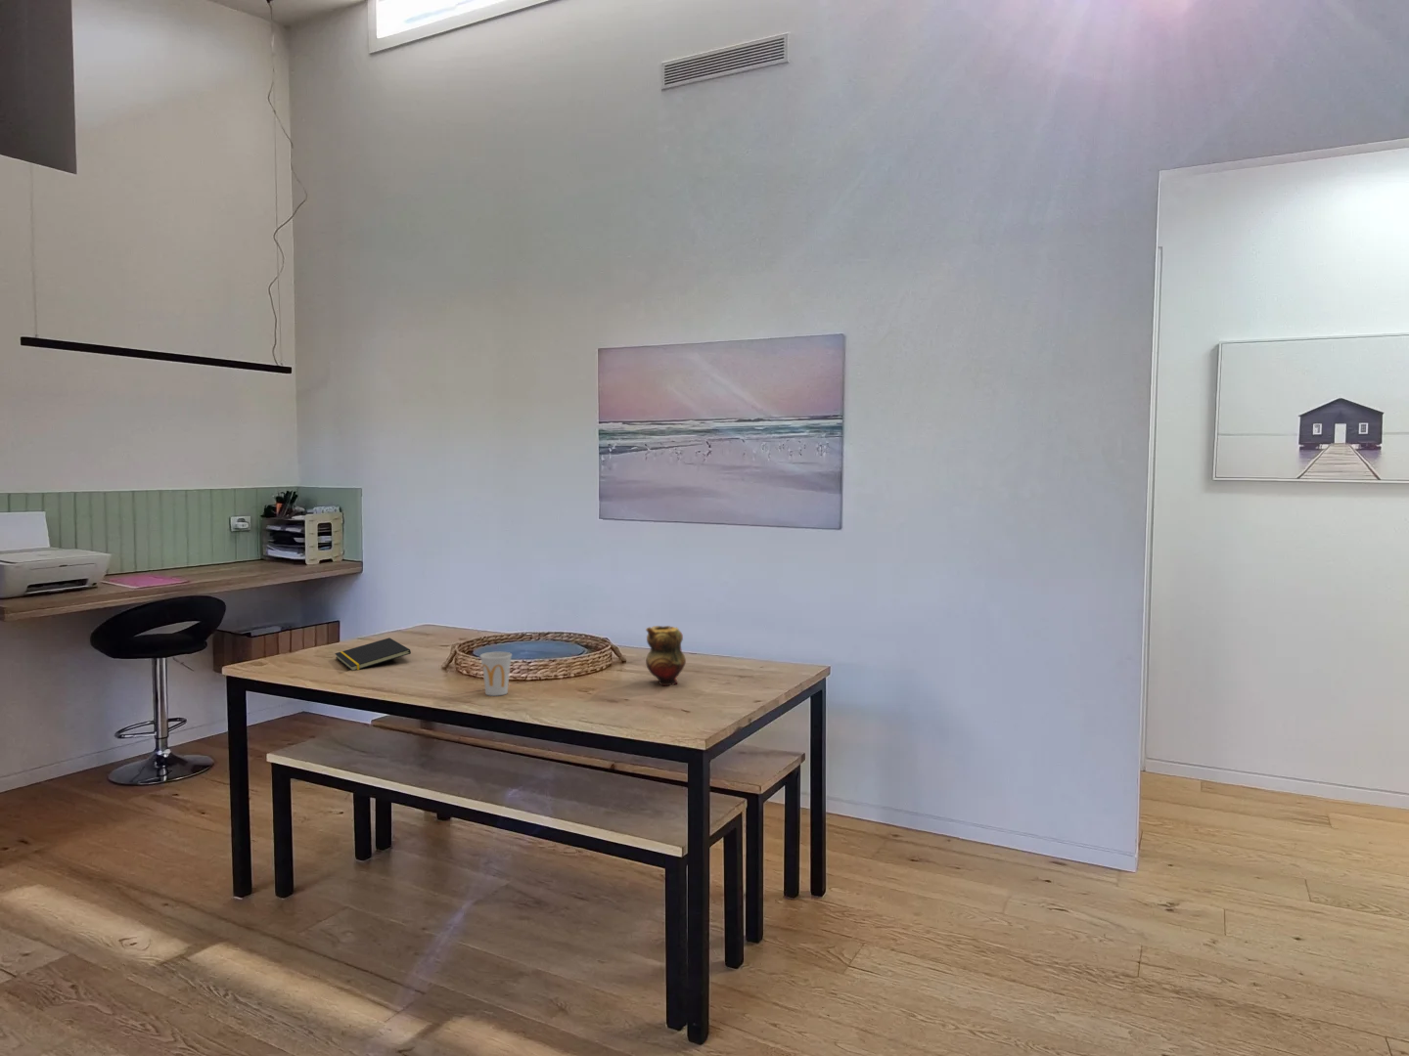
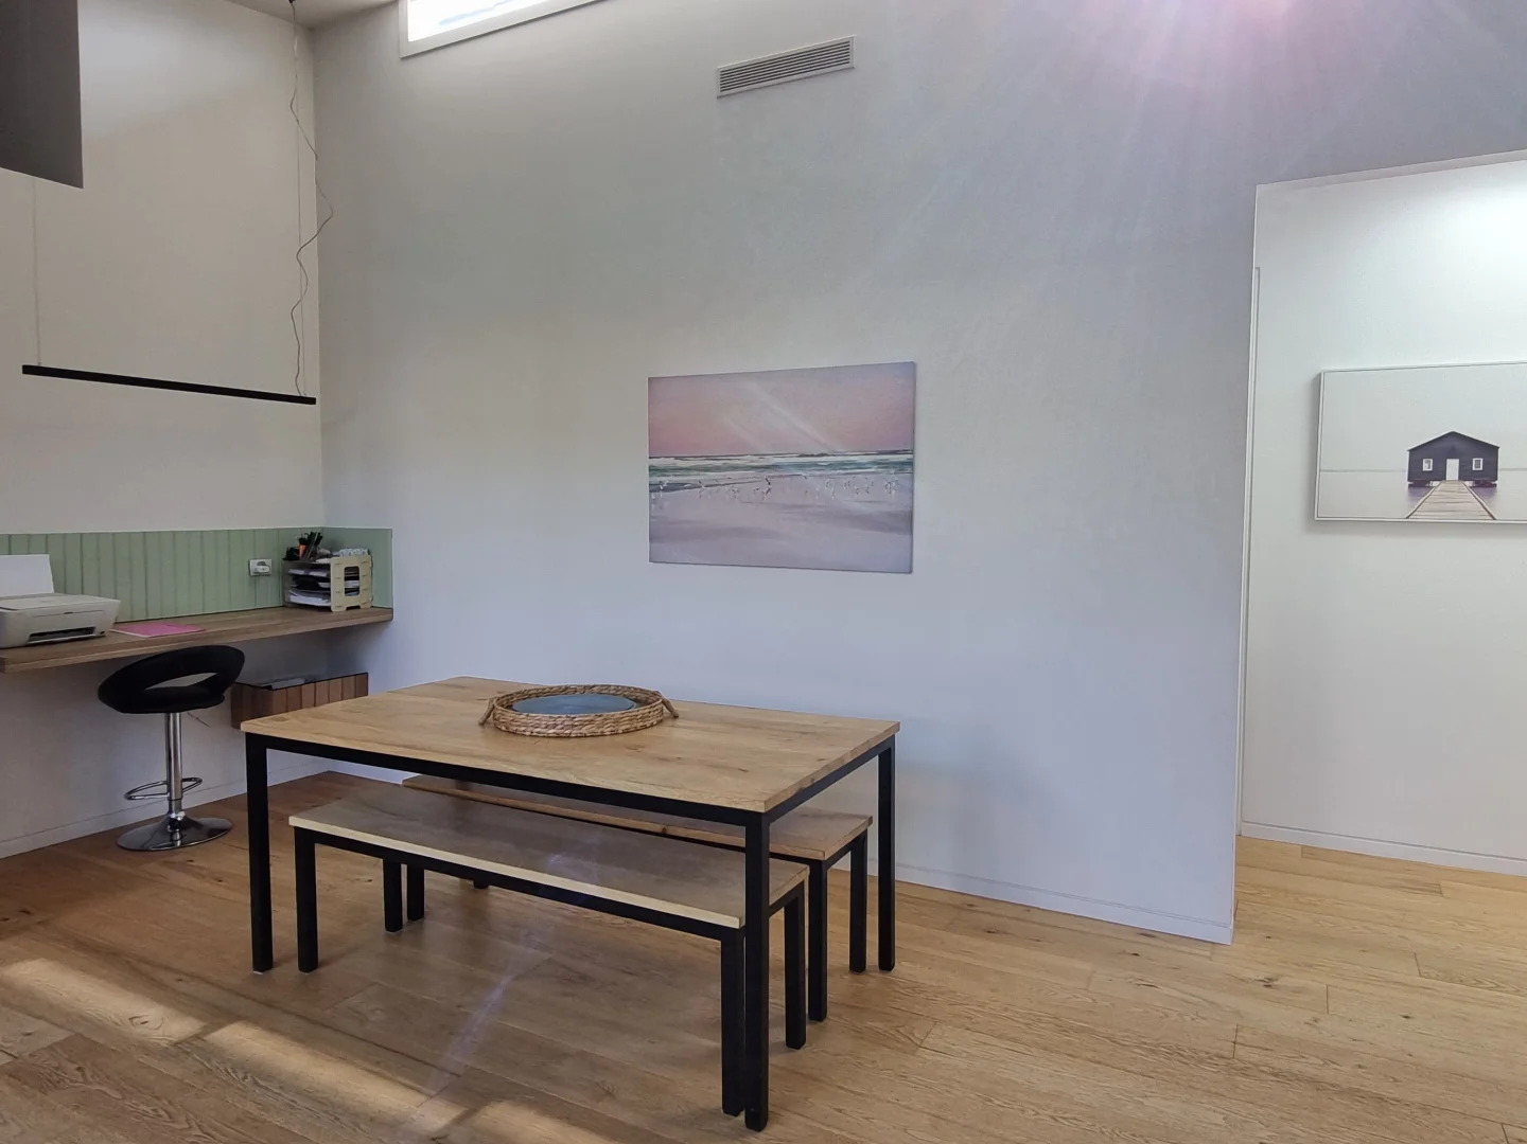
- notepad (372, 653)
- teapot (667, 650)
- cup (496, 673)
